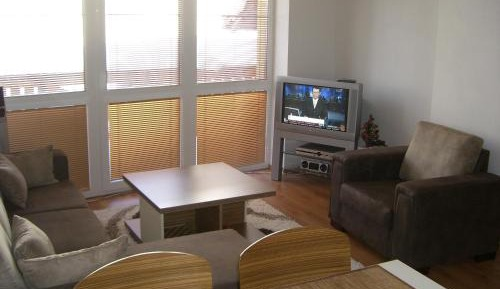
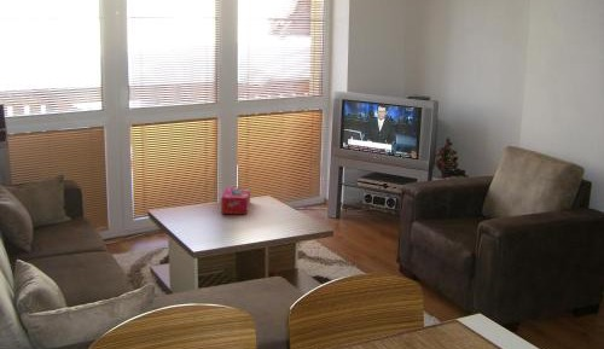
+ tissue box (236, 199)
